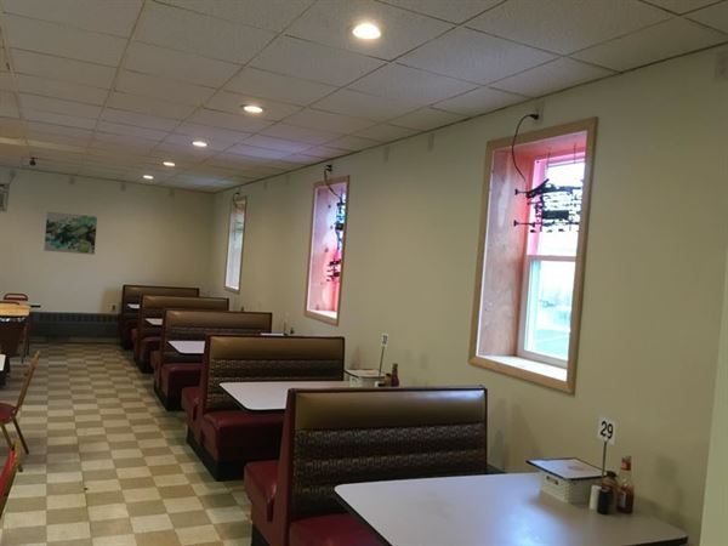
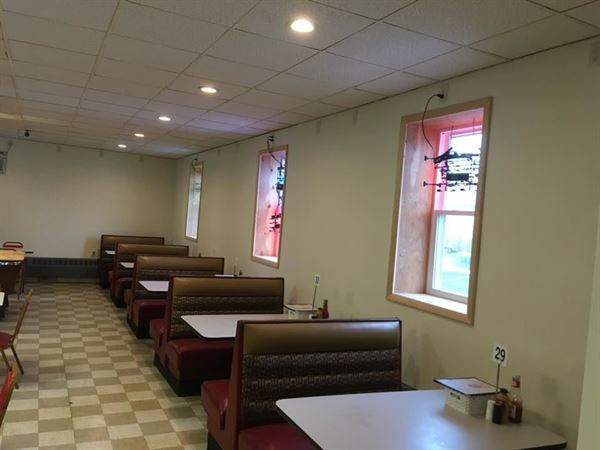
- wall art (70, 233)
